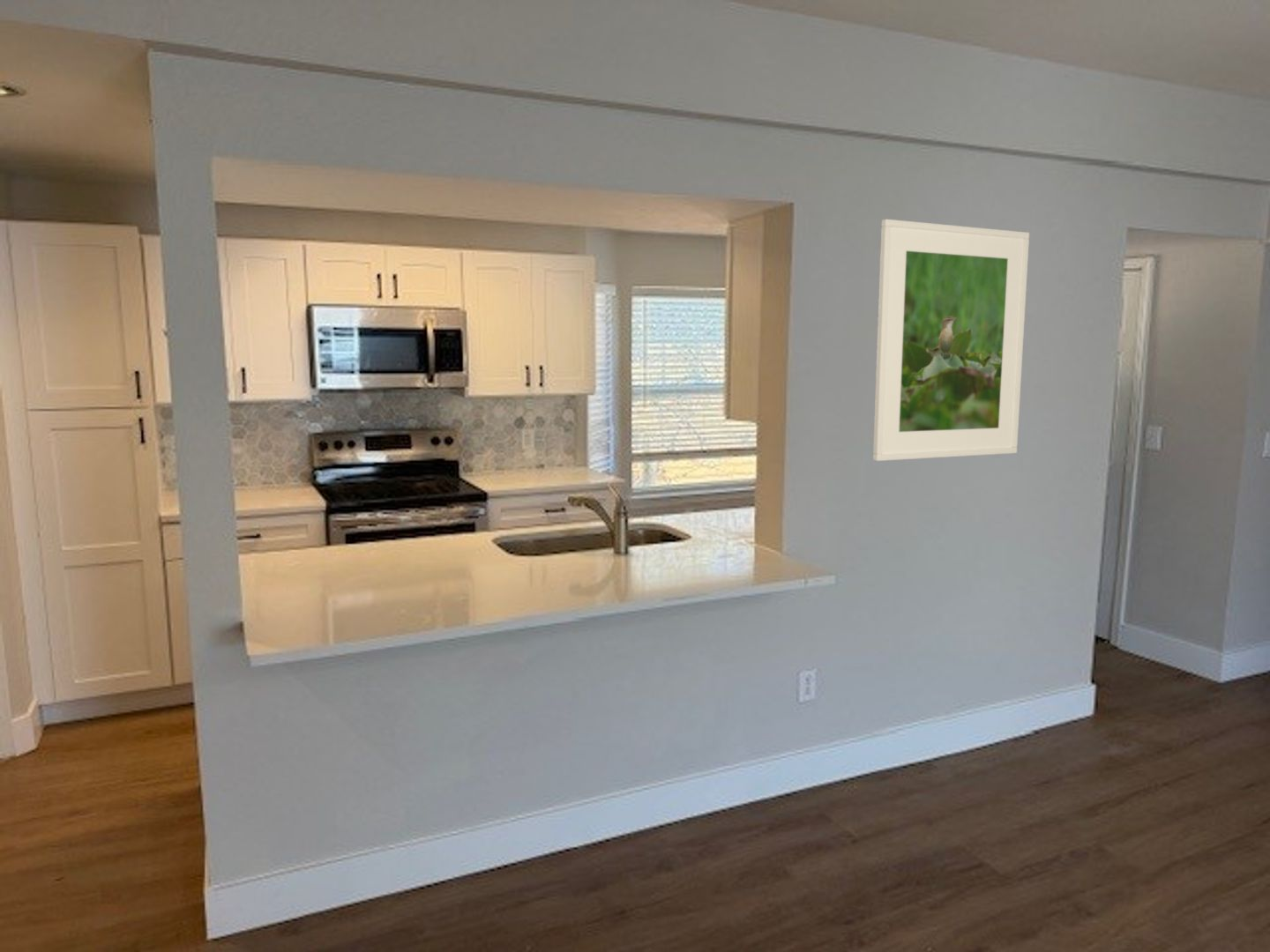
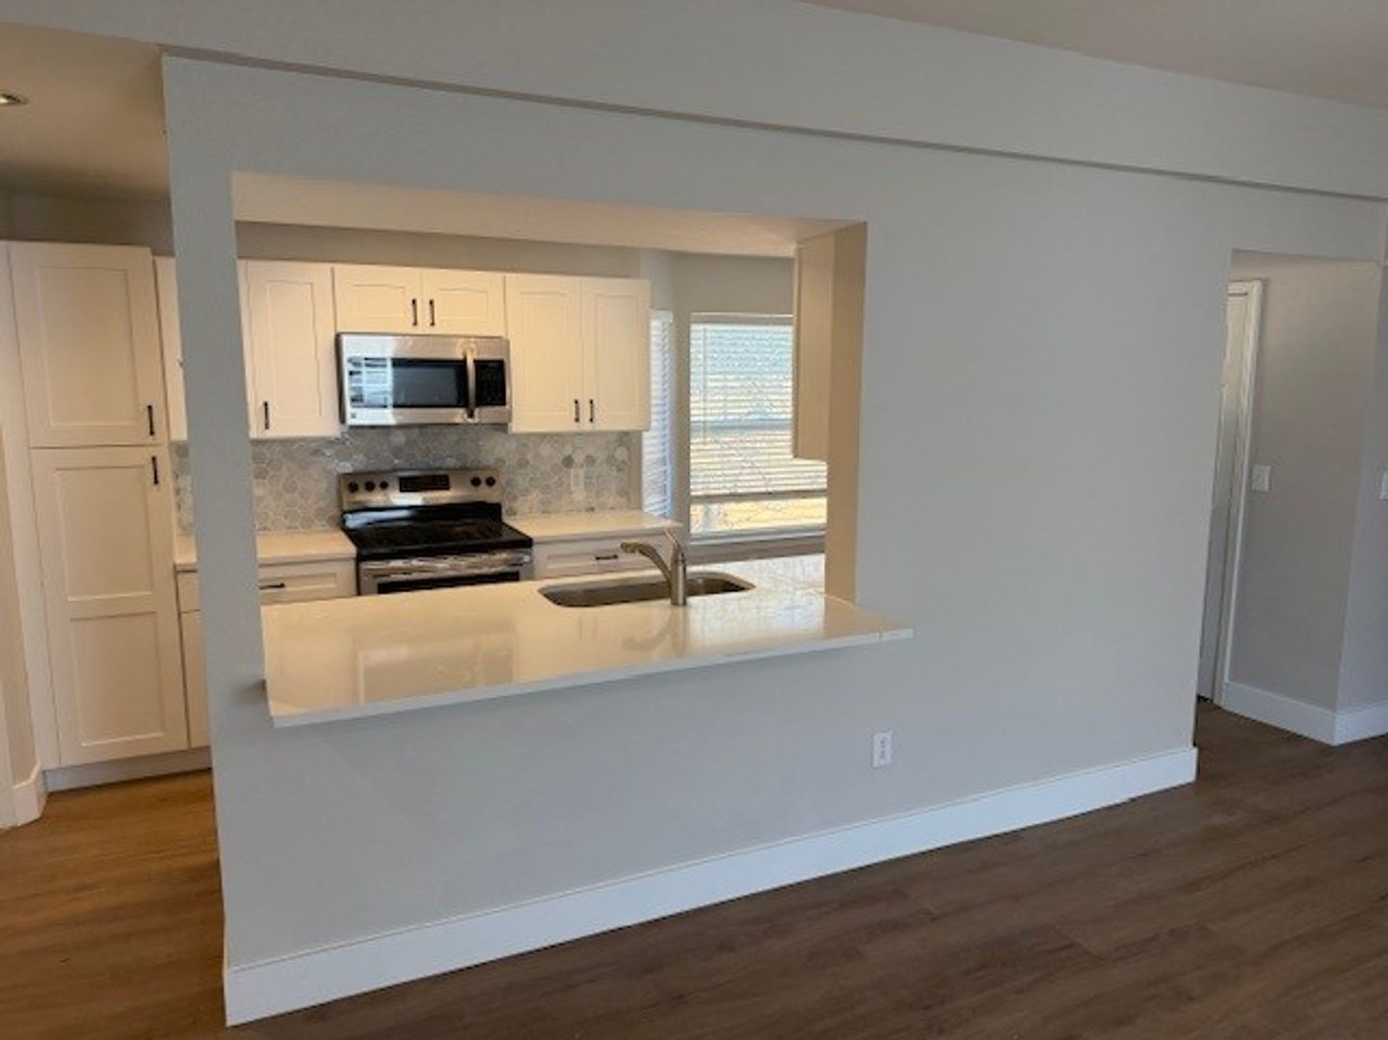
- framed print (952, 343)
